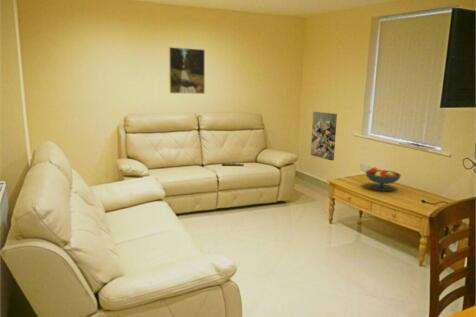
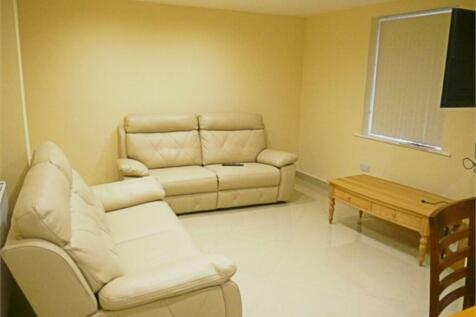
- fruit bowl (382, 178)
- wall art (323, 135)
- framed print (187, 71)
